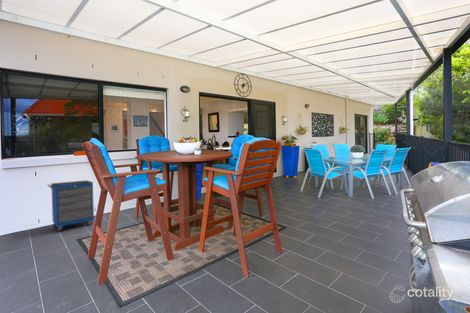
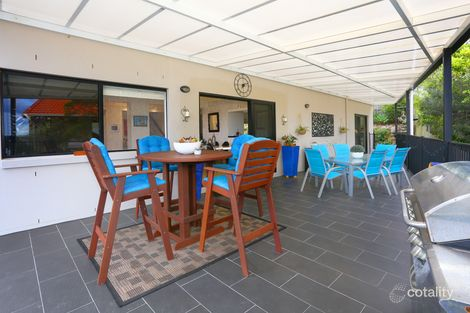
- cabinet (71, 204)
